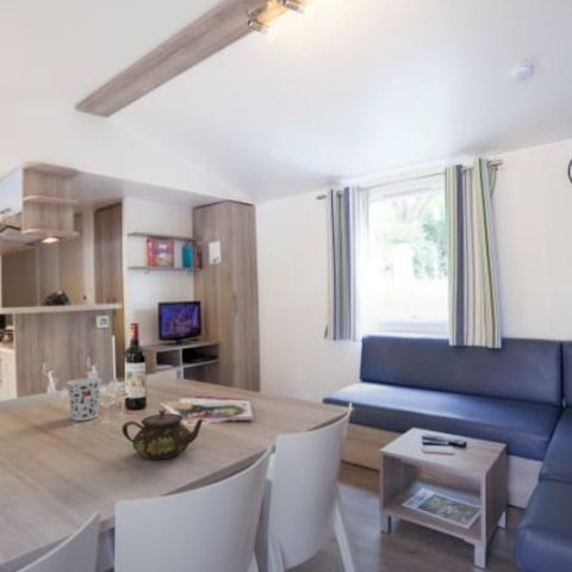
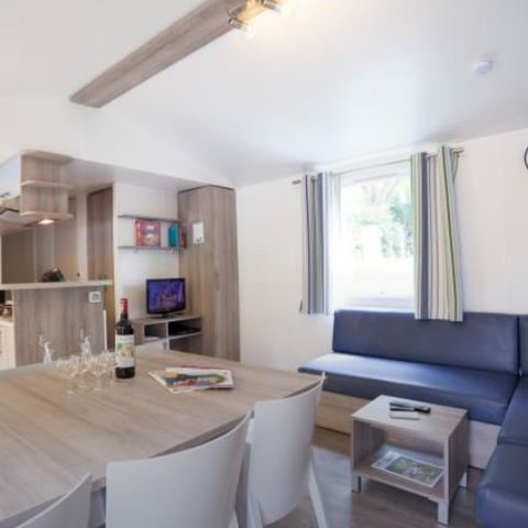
- teapot (163, 430)
- cup (85, 398)
